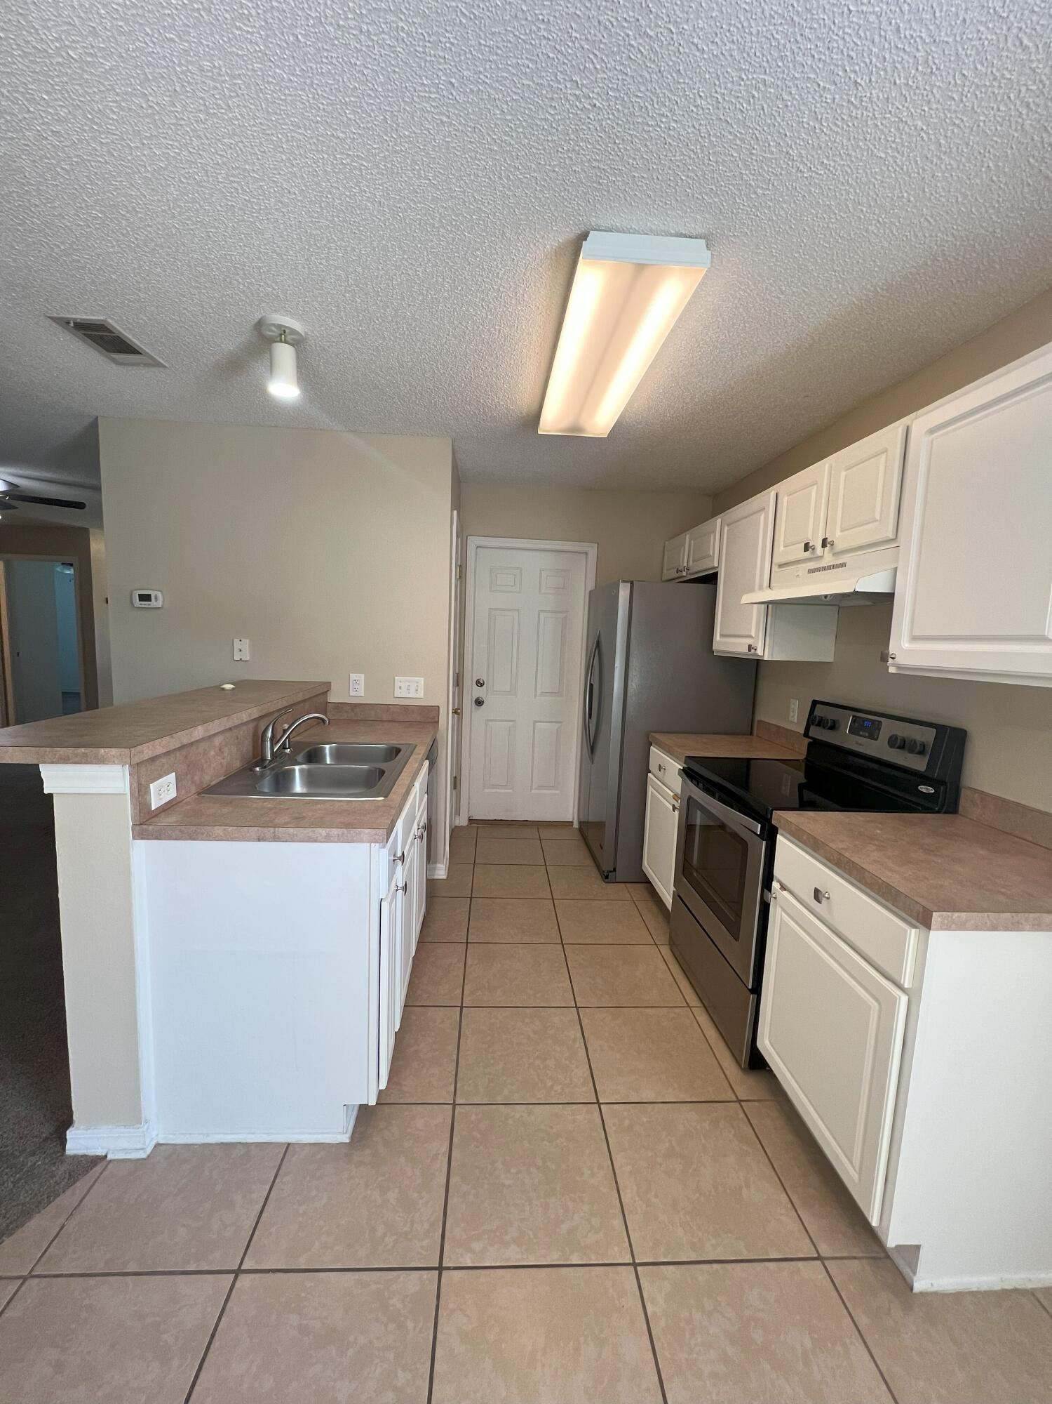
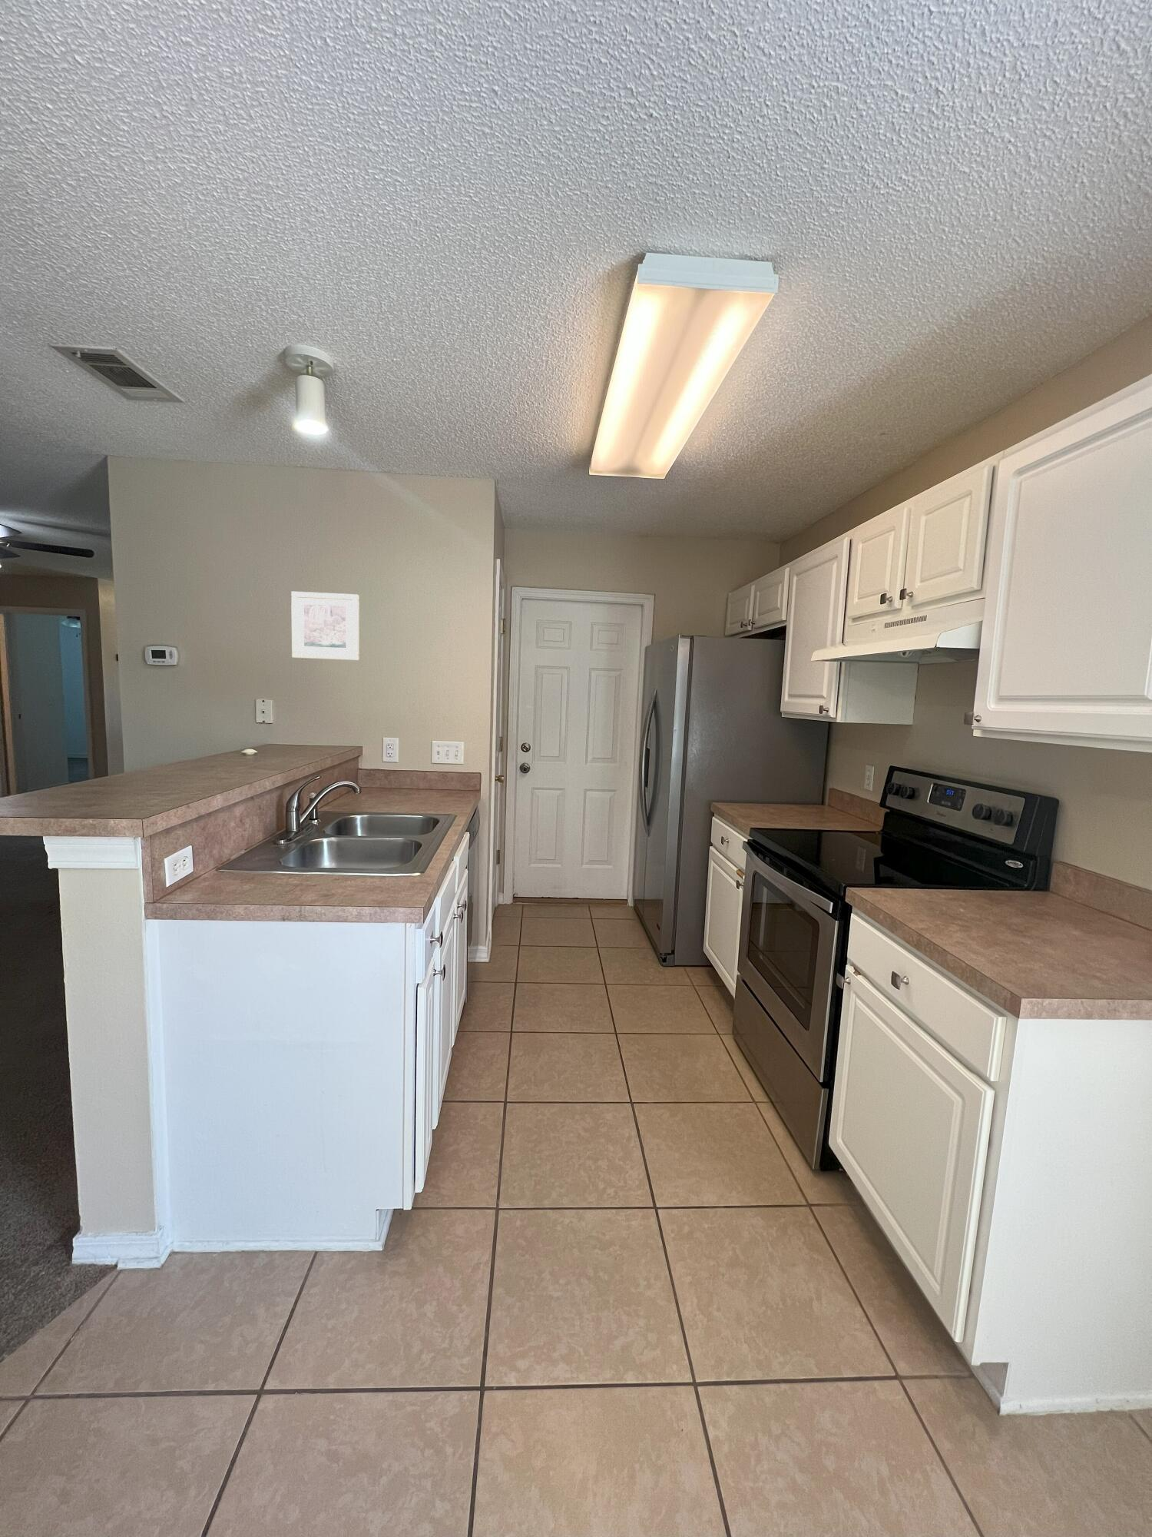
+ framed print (324, 627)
